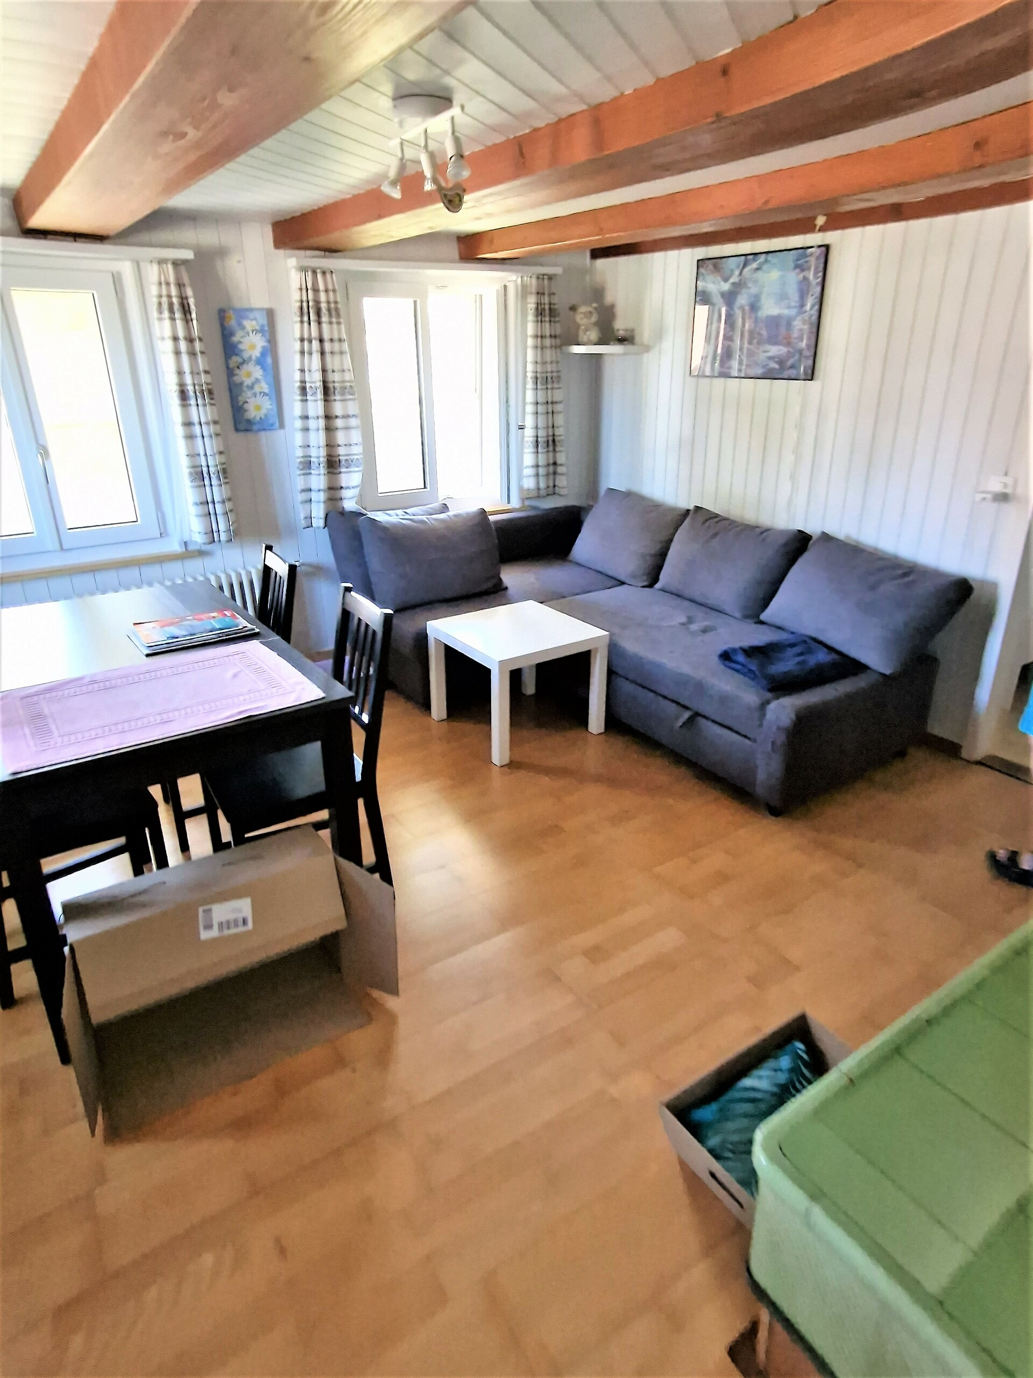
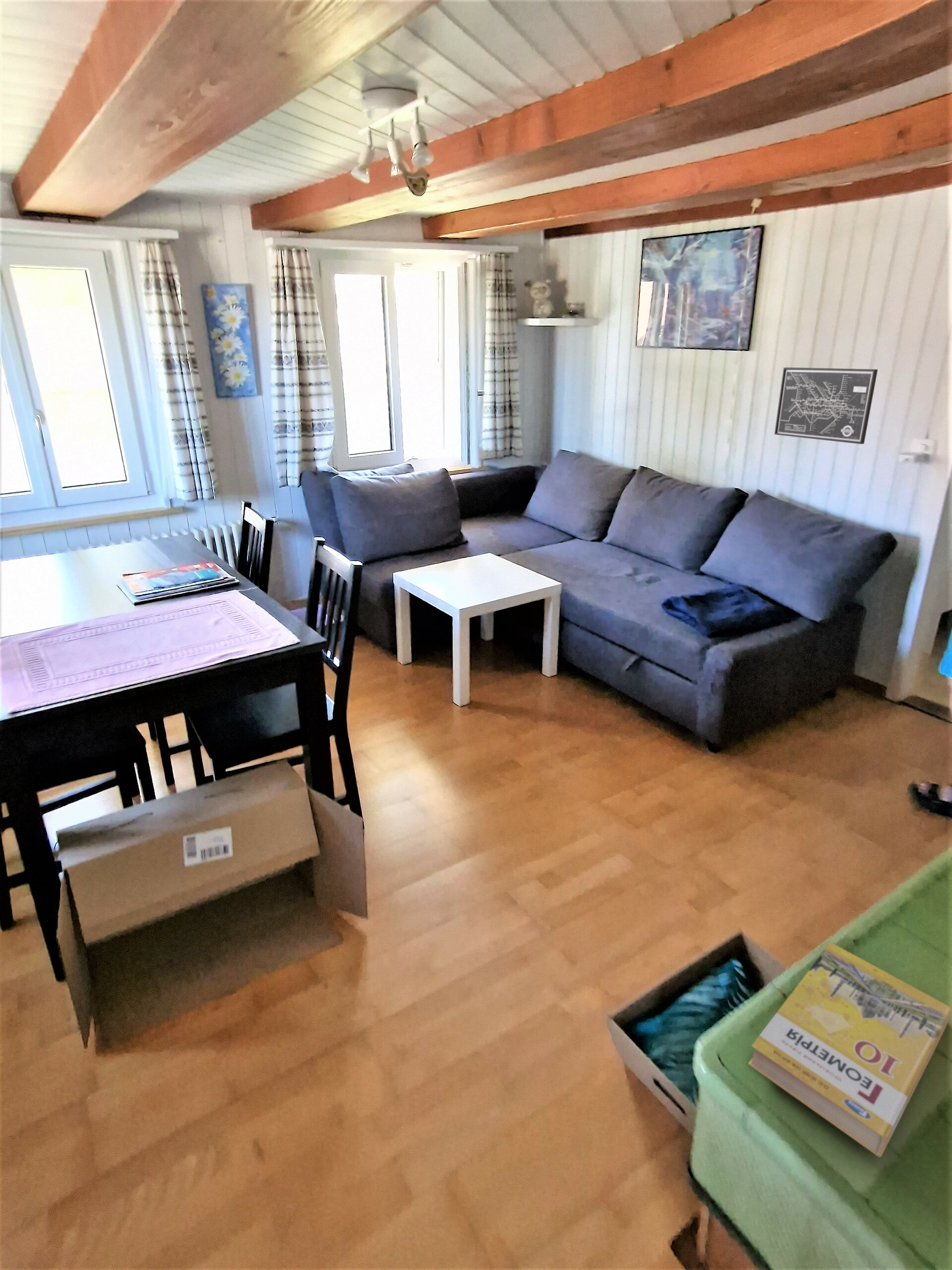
+ wall art (822, 404)
+ book (852, 1035)
